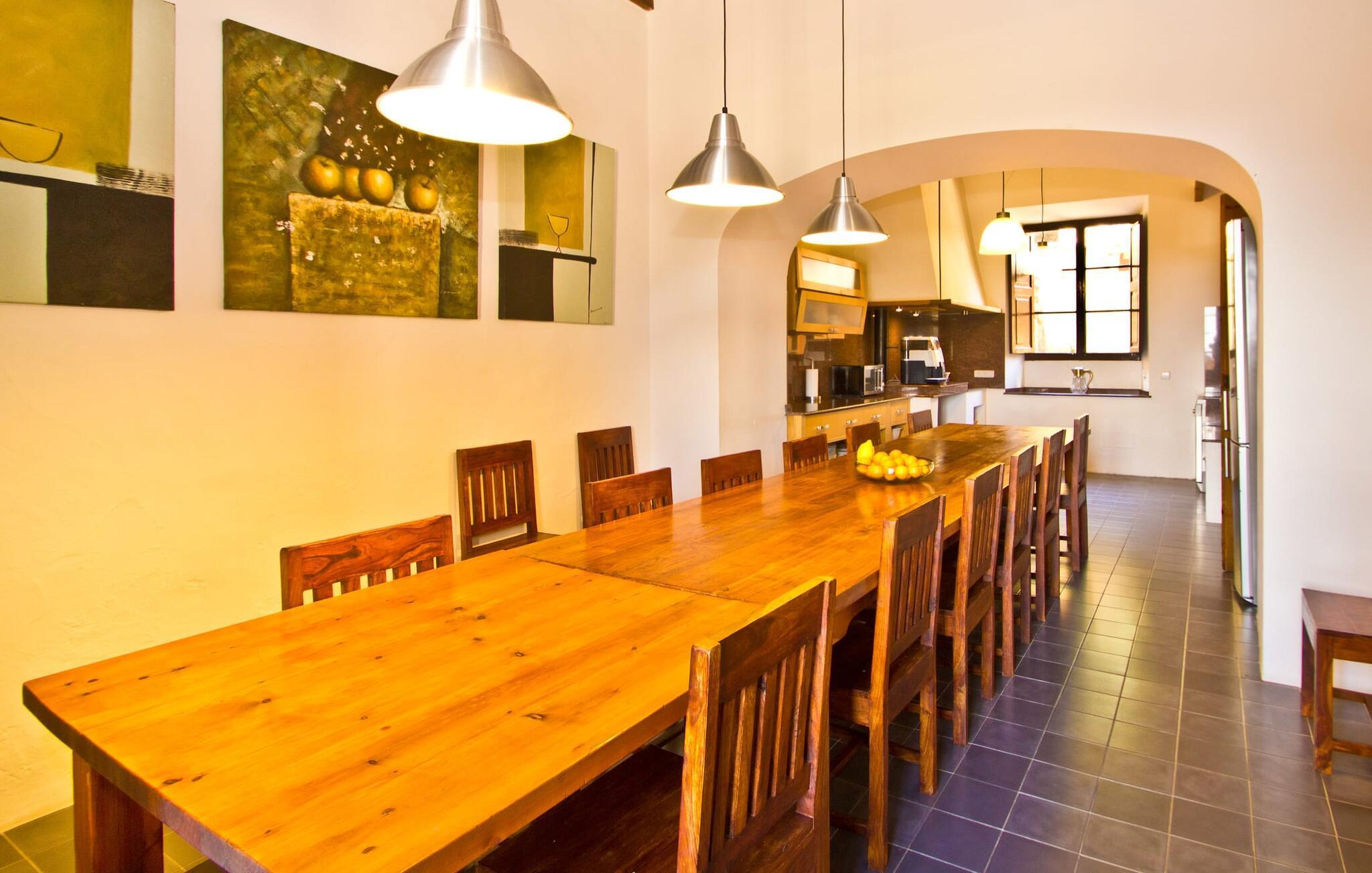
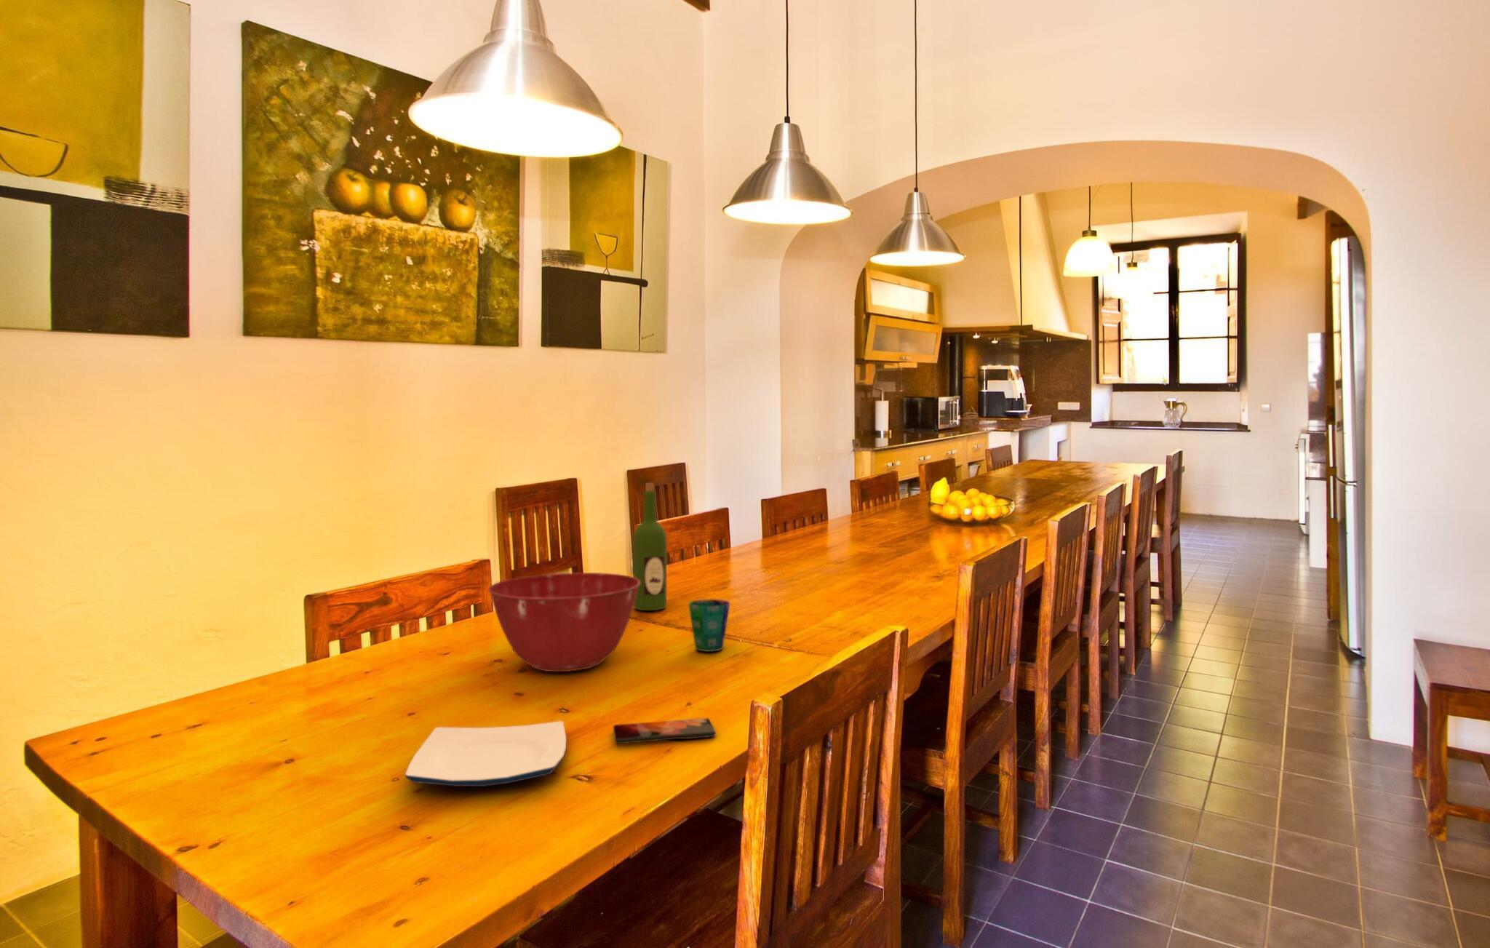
+ cup (712, 624)
+ mixing bowl (566, 623)
+ plate (491, 755)
+ smartphone (664, 731)
+ wine bottle (649, 545)
